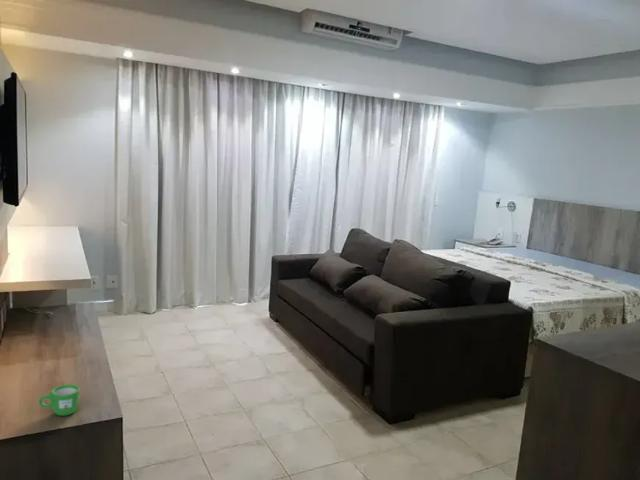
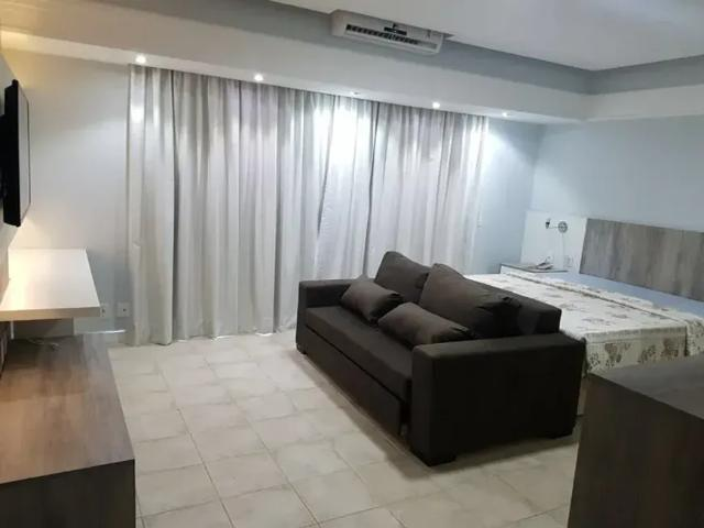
- mug (59, 401)
